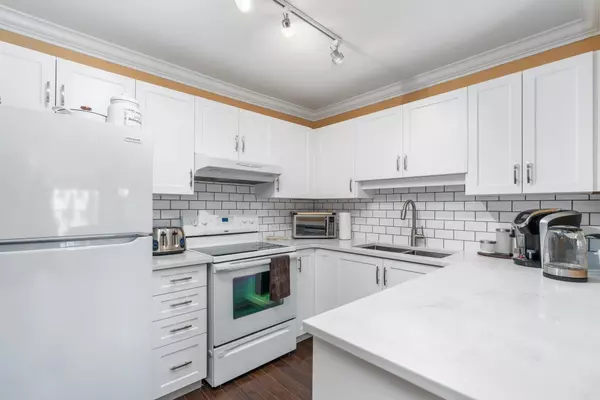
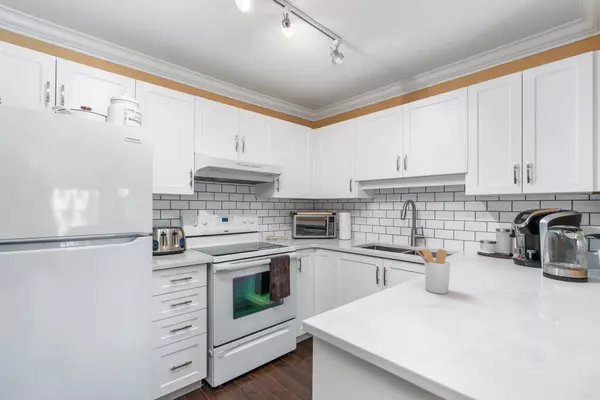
+ utensil holder (430, 268)
